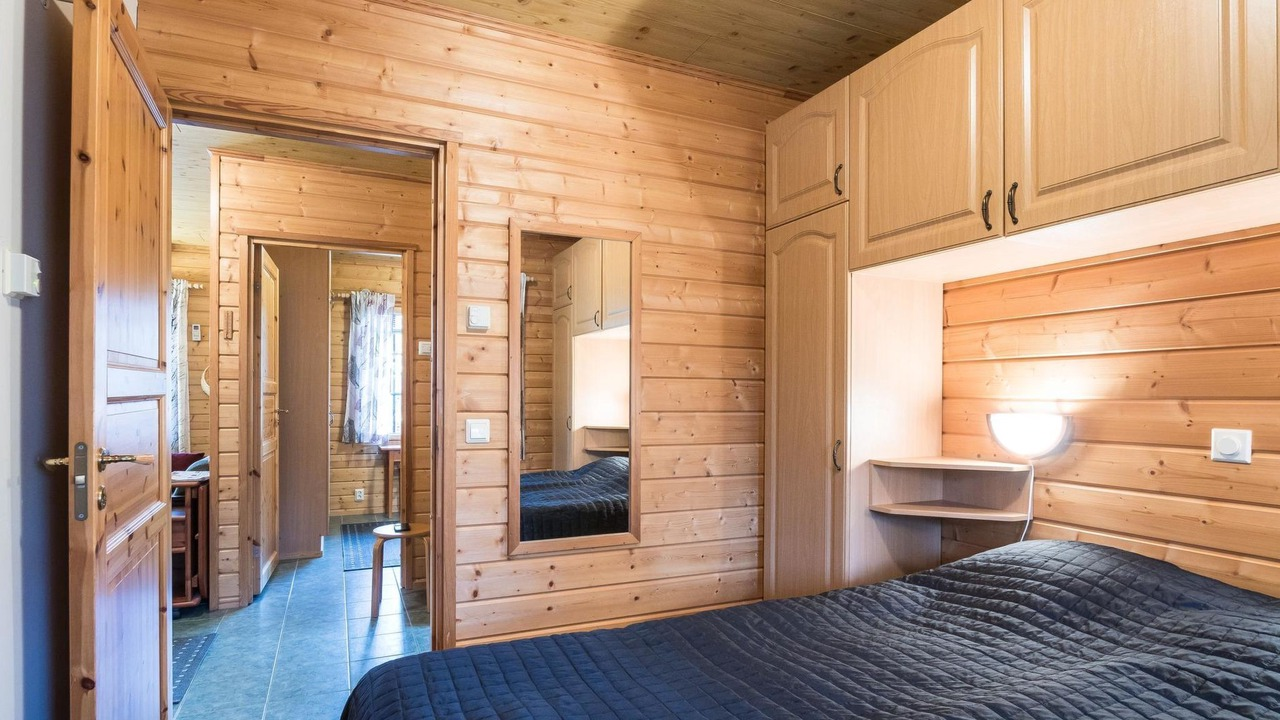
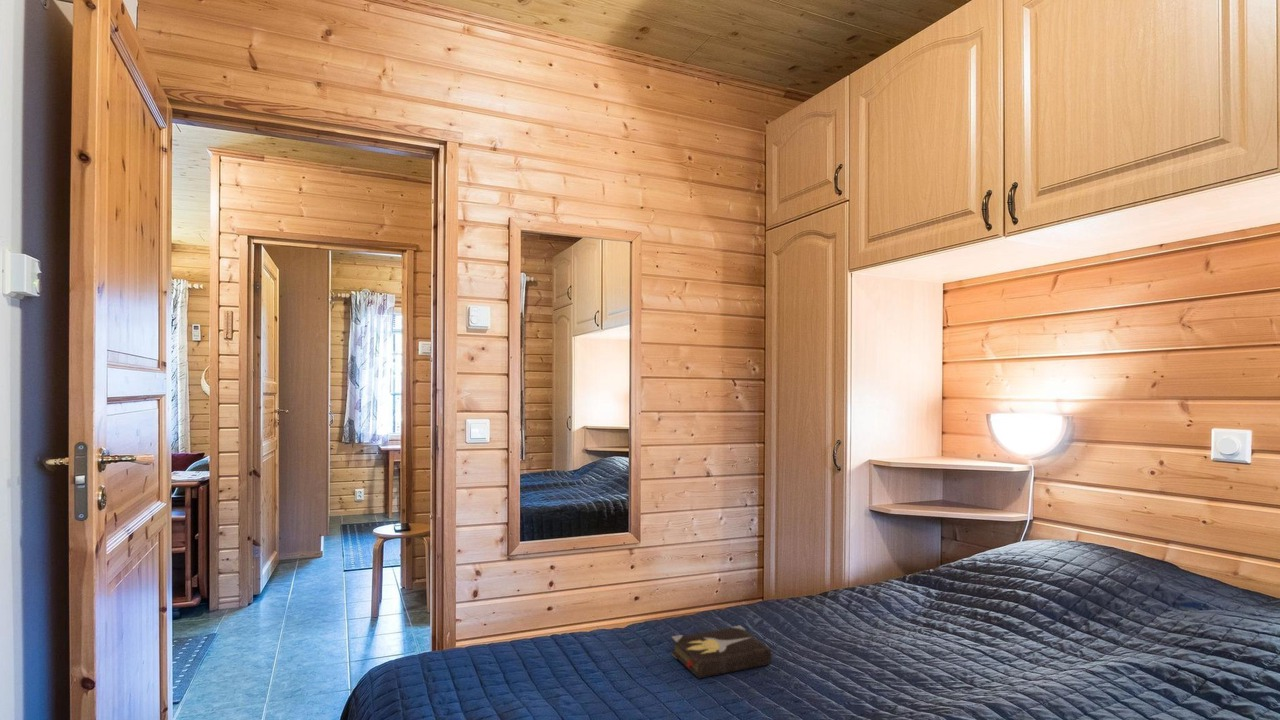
+ hardback book (720, 649)
